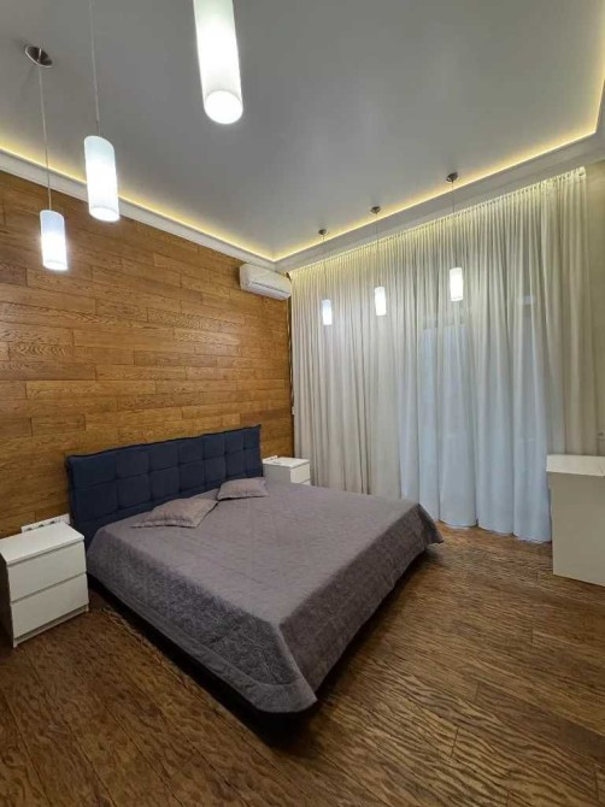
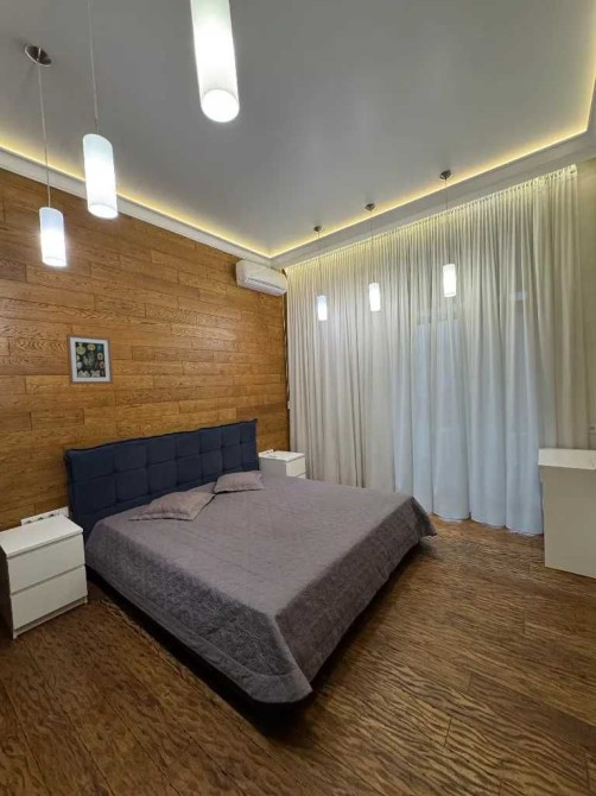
+ wall art (90, 360)
